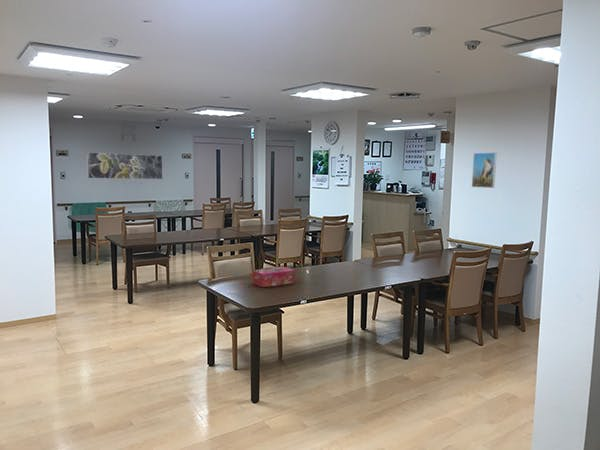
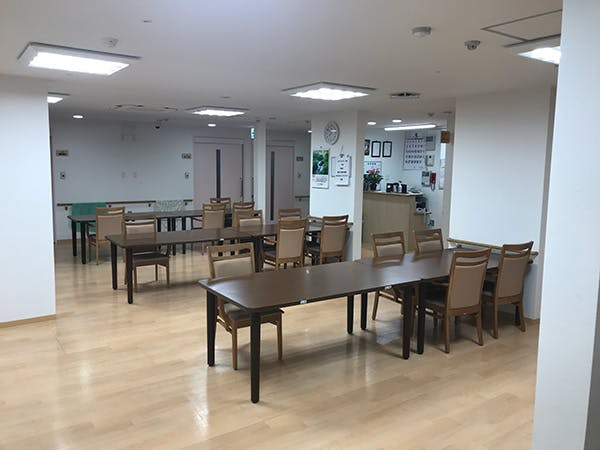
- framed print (126, 166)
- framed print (483, 170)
- tissue box (273, 276)
